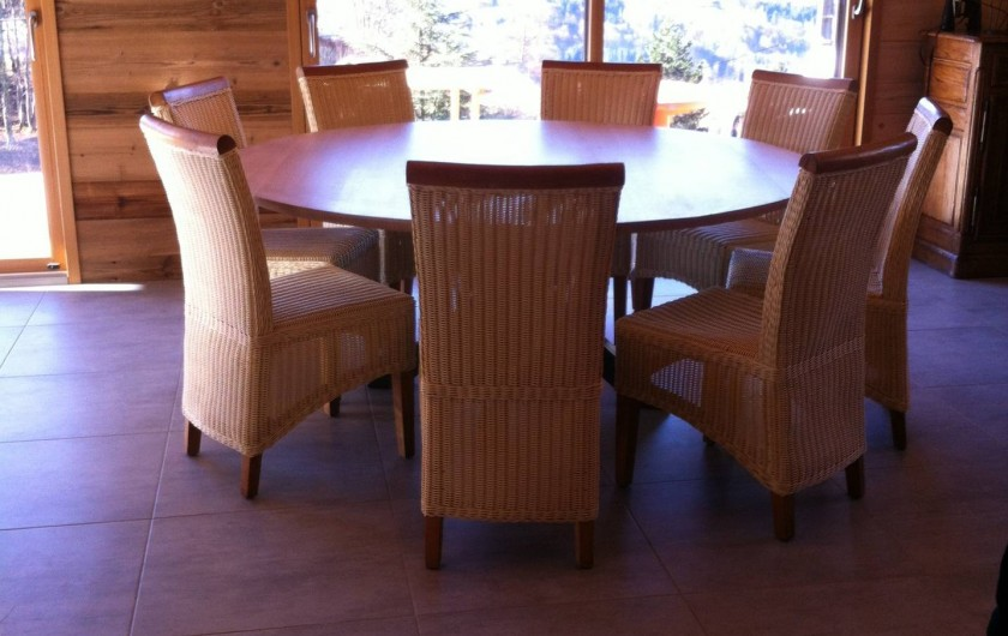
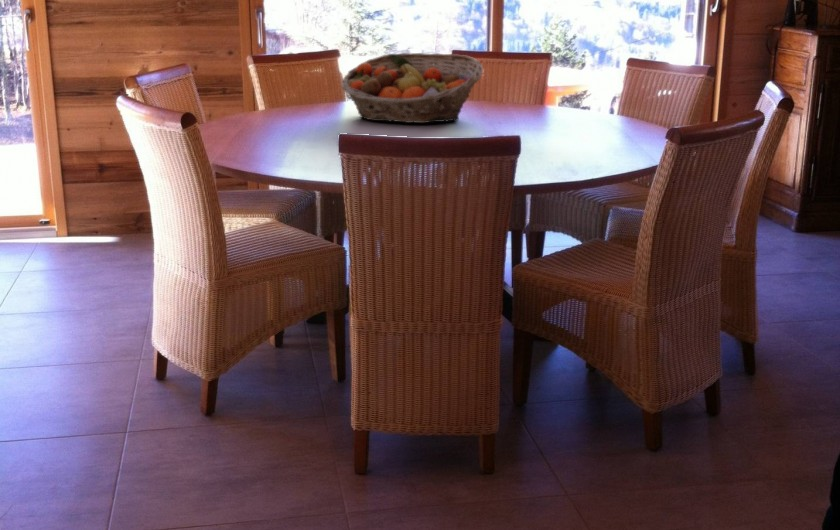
+ fruit basket (411, 86)
